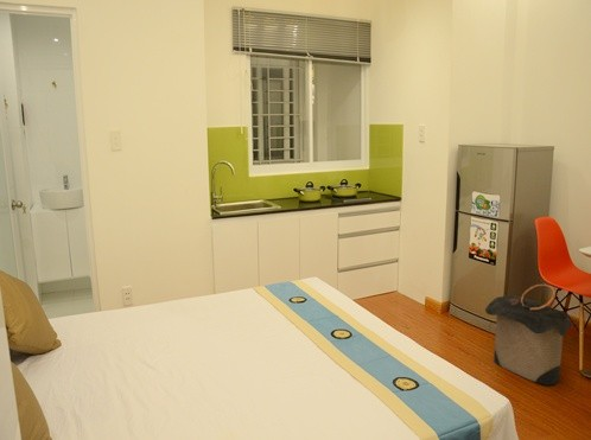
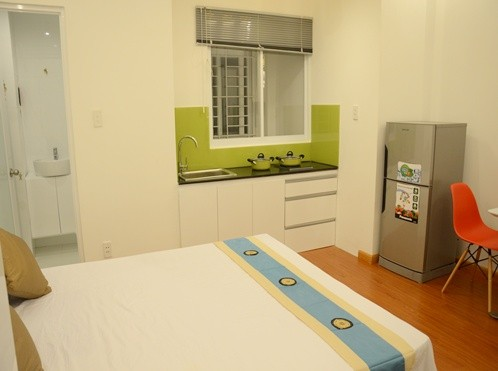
- laundry hamper (526, 327)
